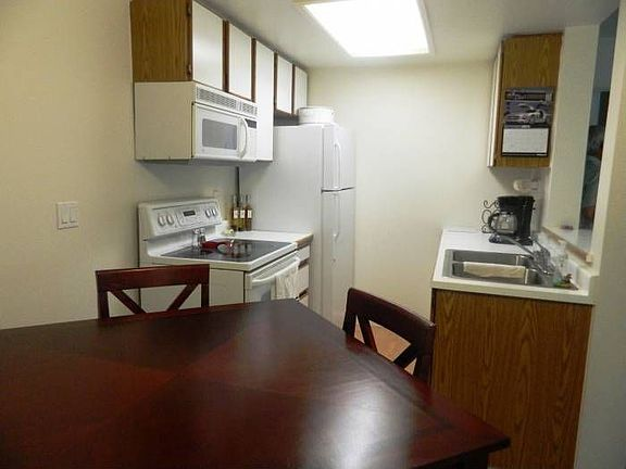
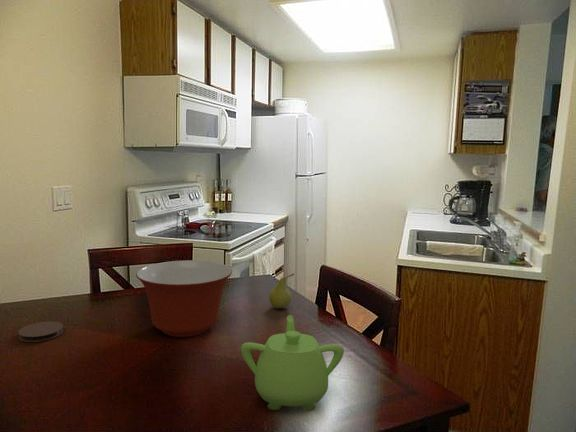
+ fruit (282, 289)
+ coaster (41, 331)
+ teapot (291, 359)
+ mixing bowl (185, 299)
